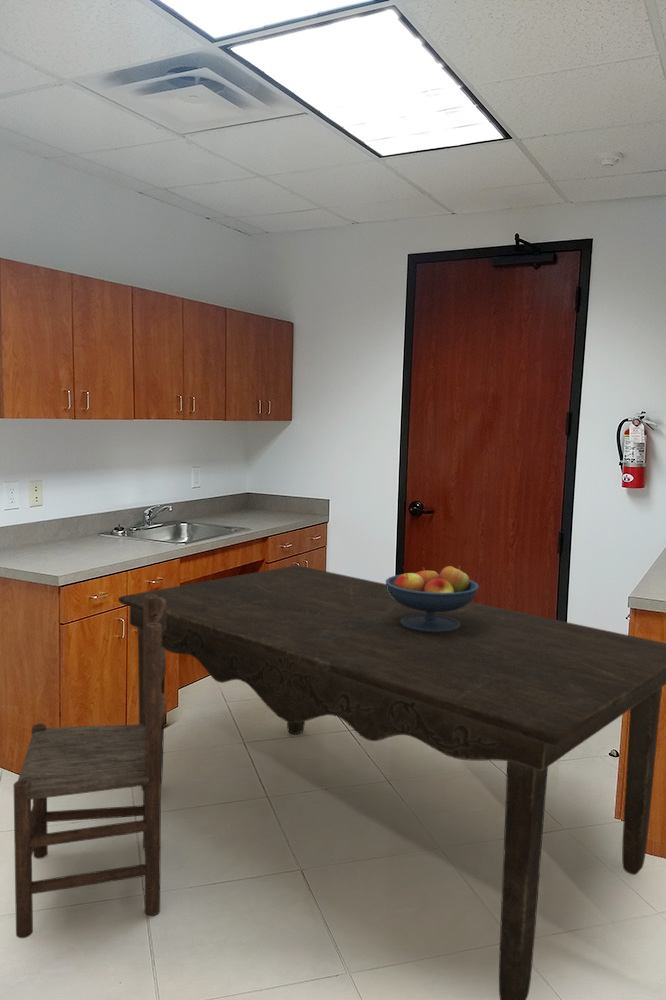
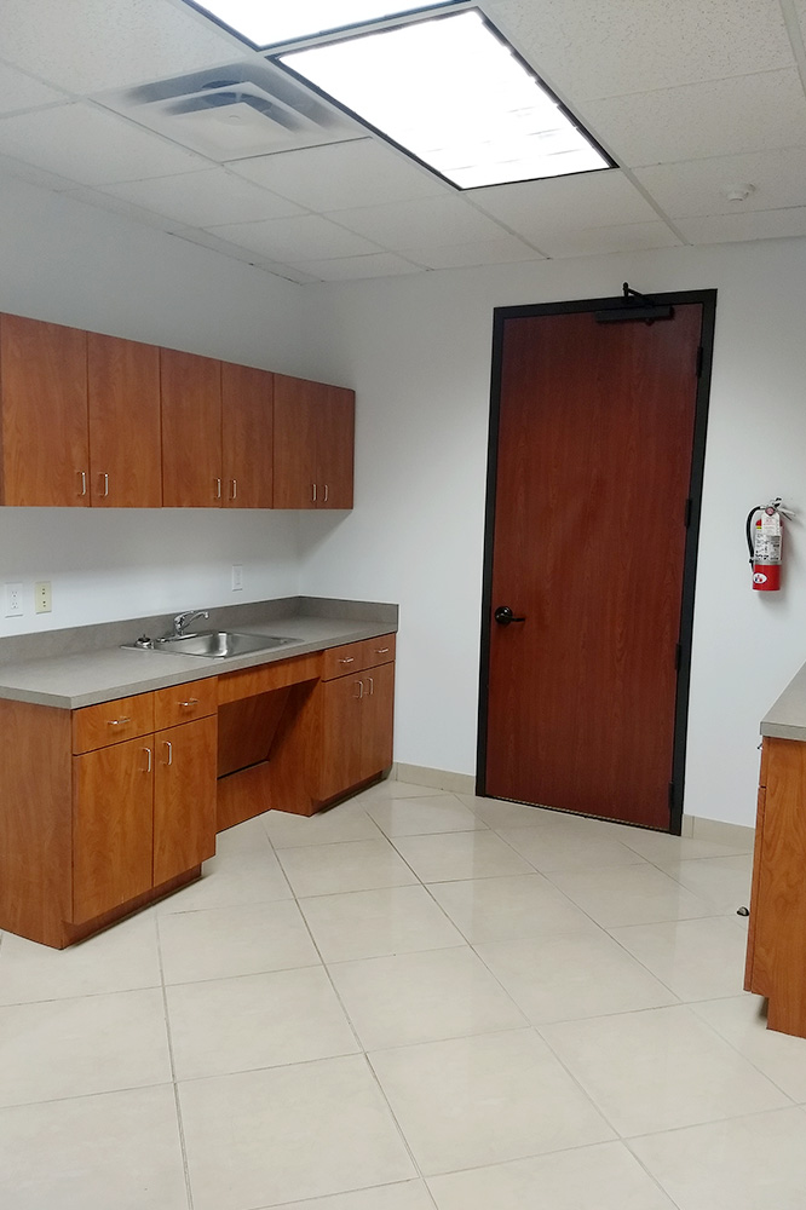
- dining table (376, 725)
- fruit bowl (431, 595)
- dining chair (95, 746)
